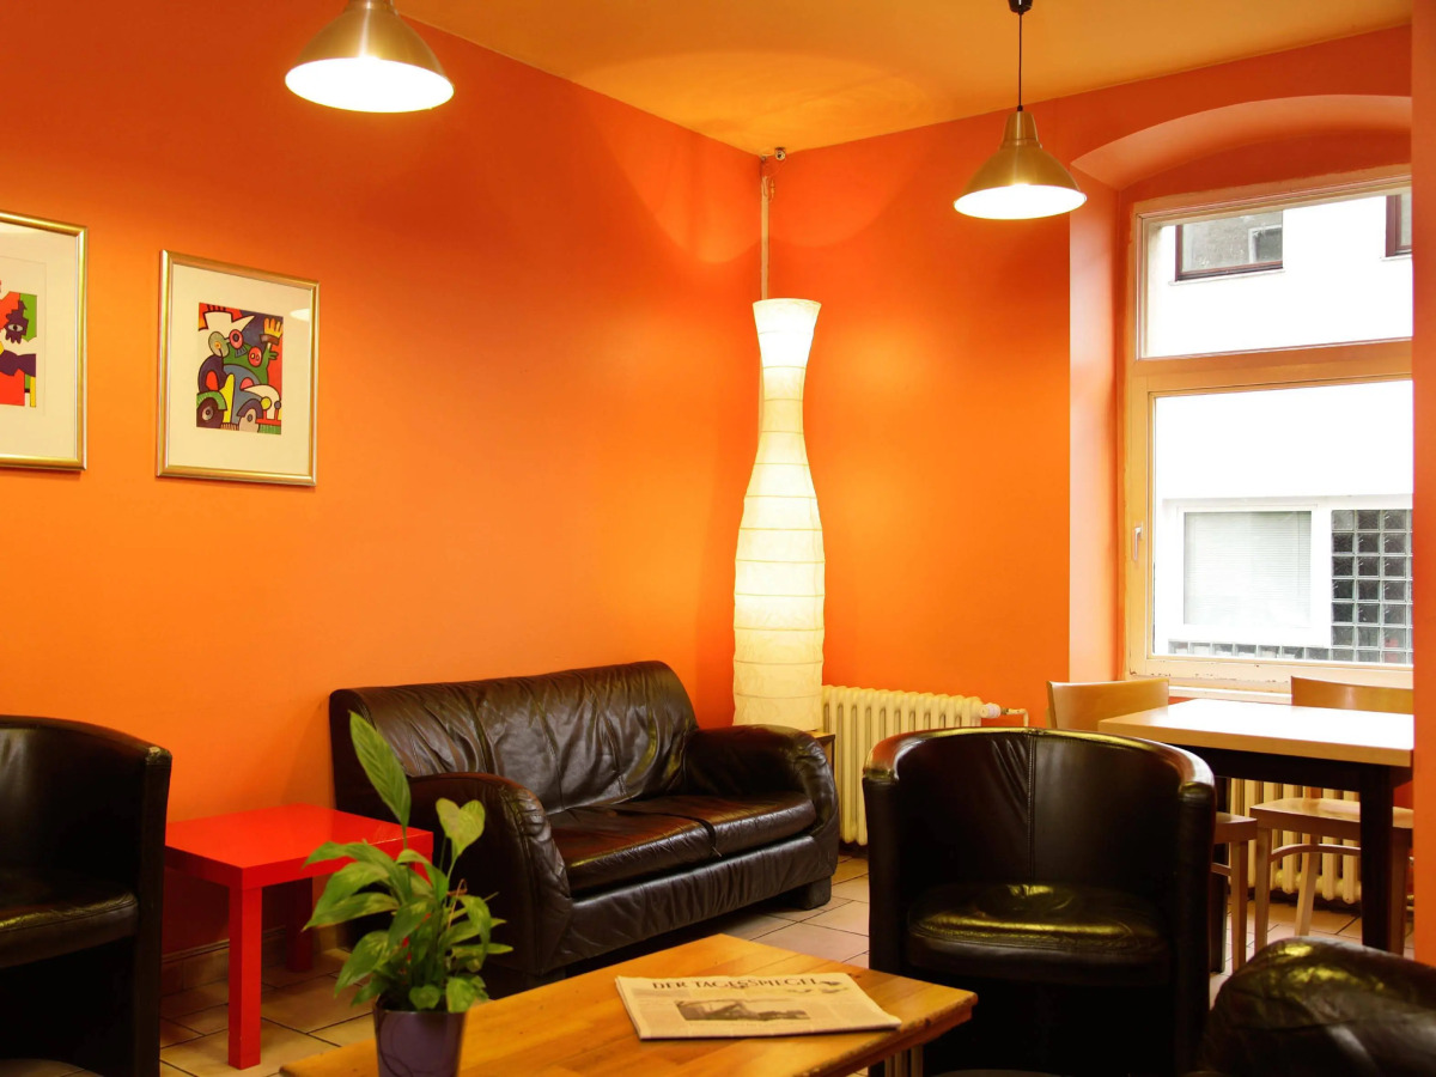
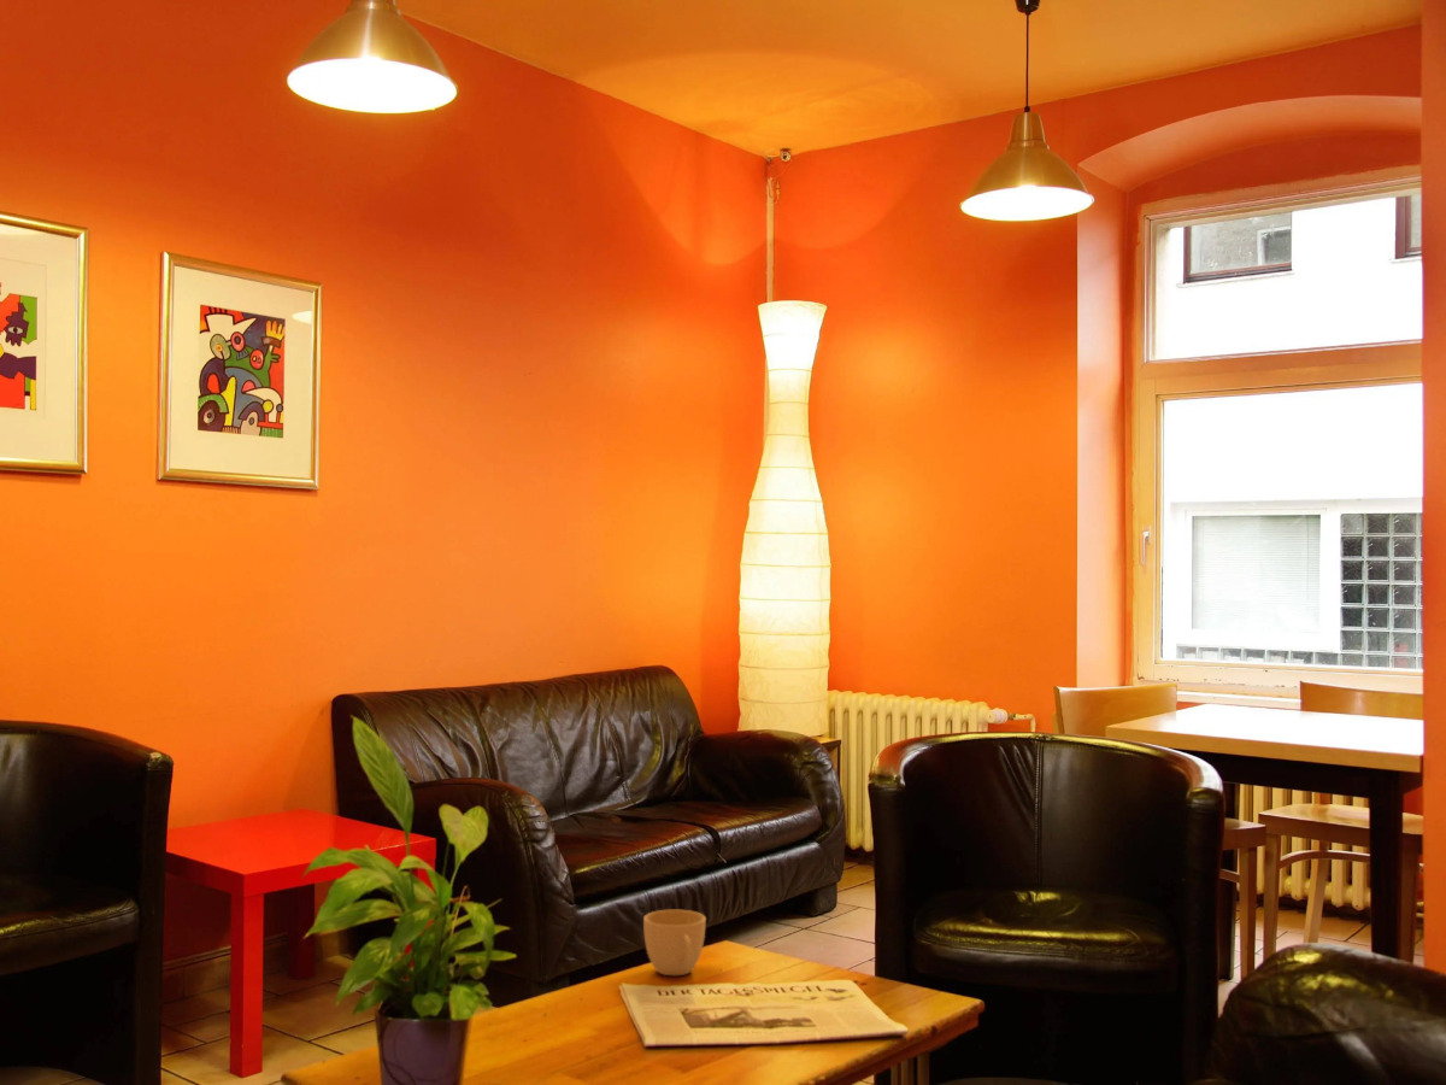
+ cup (676, 945)
